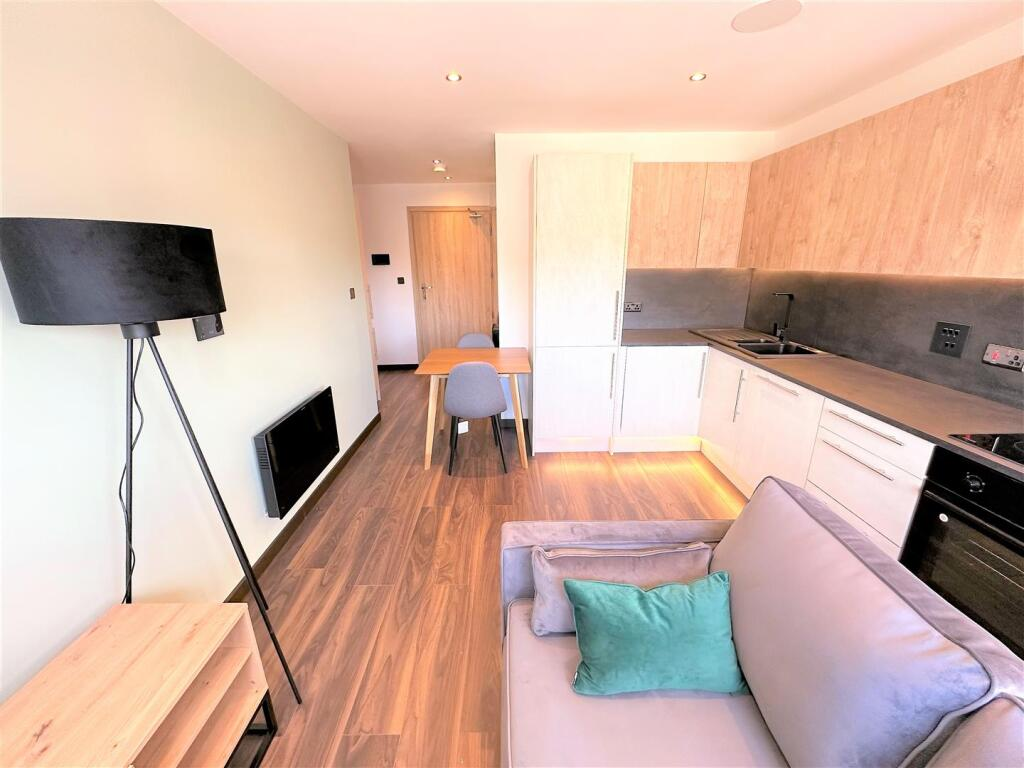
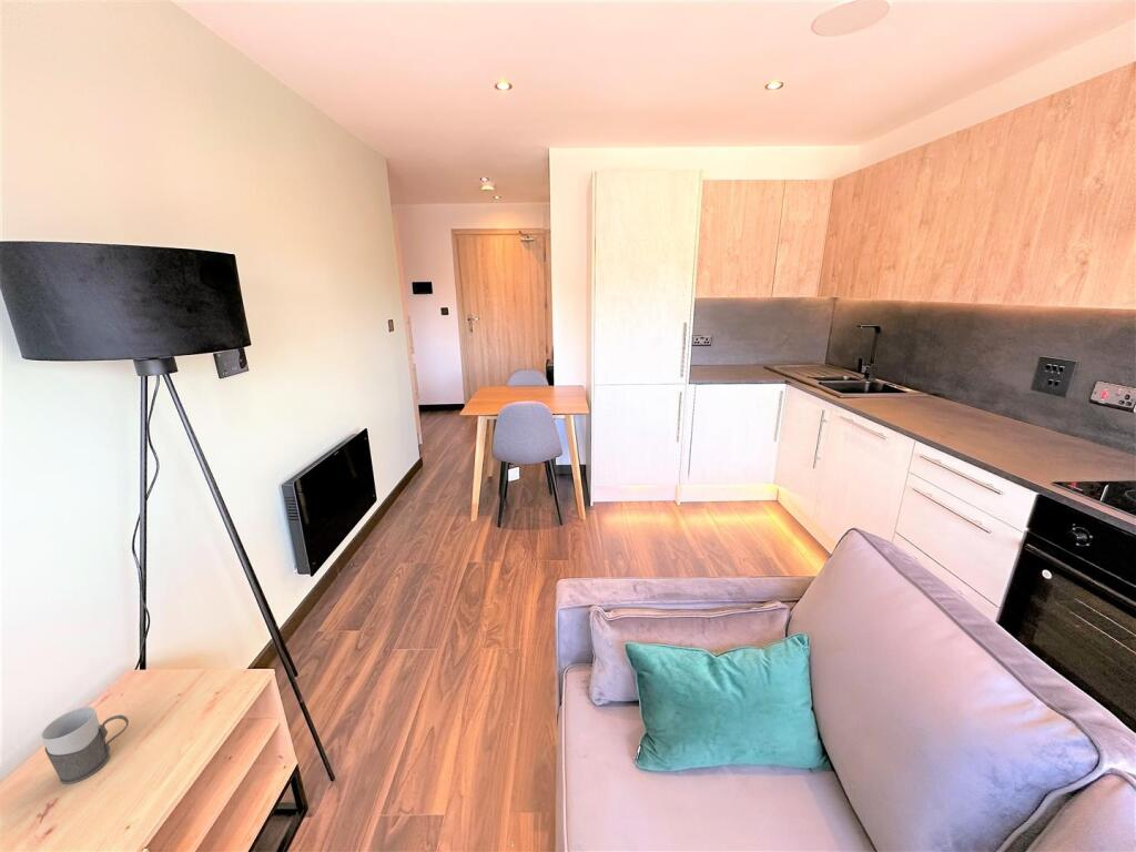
+ mug (91, 740)
